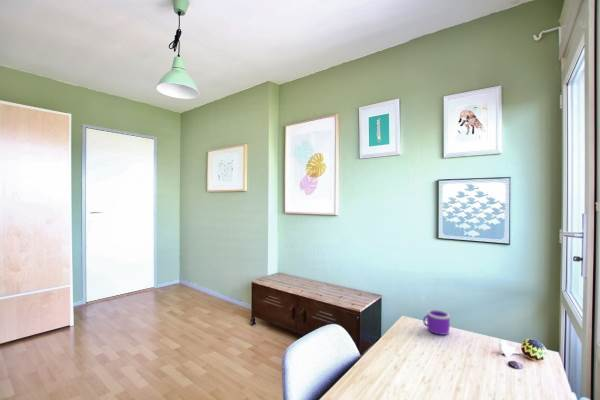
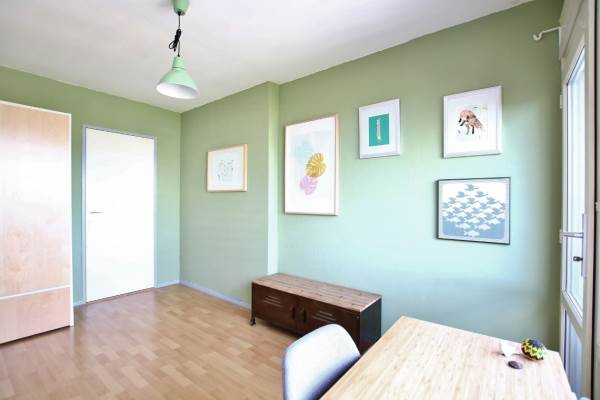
- mug (435, 322)
